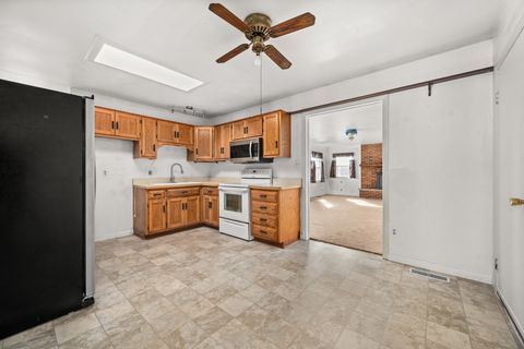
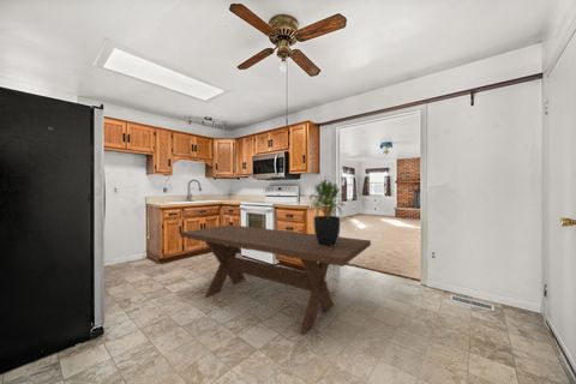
+ dining table (266, 268)
+ potted plant (325, 211)
